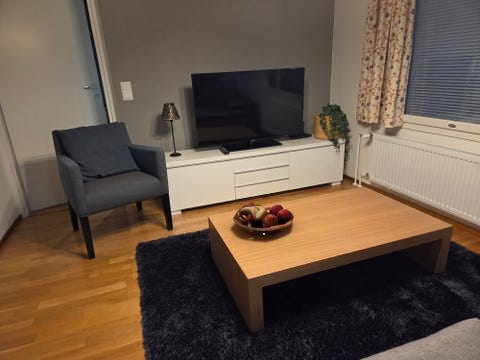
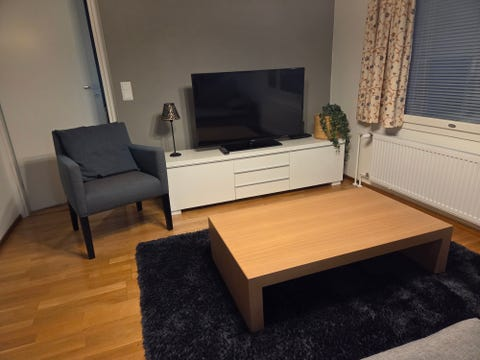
- fruit basket (263, 216)
